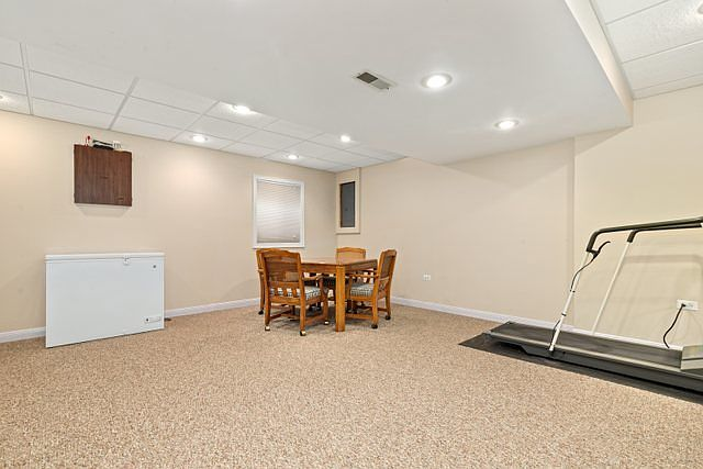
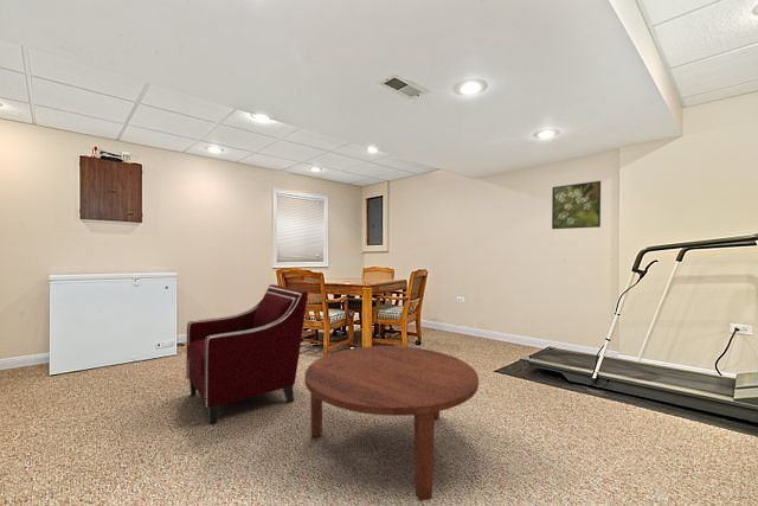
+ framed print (574, 205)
+ armchair (245, 342)
+ coffee table (390, 406)
